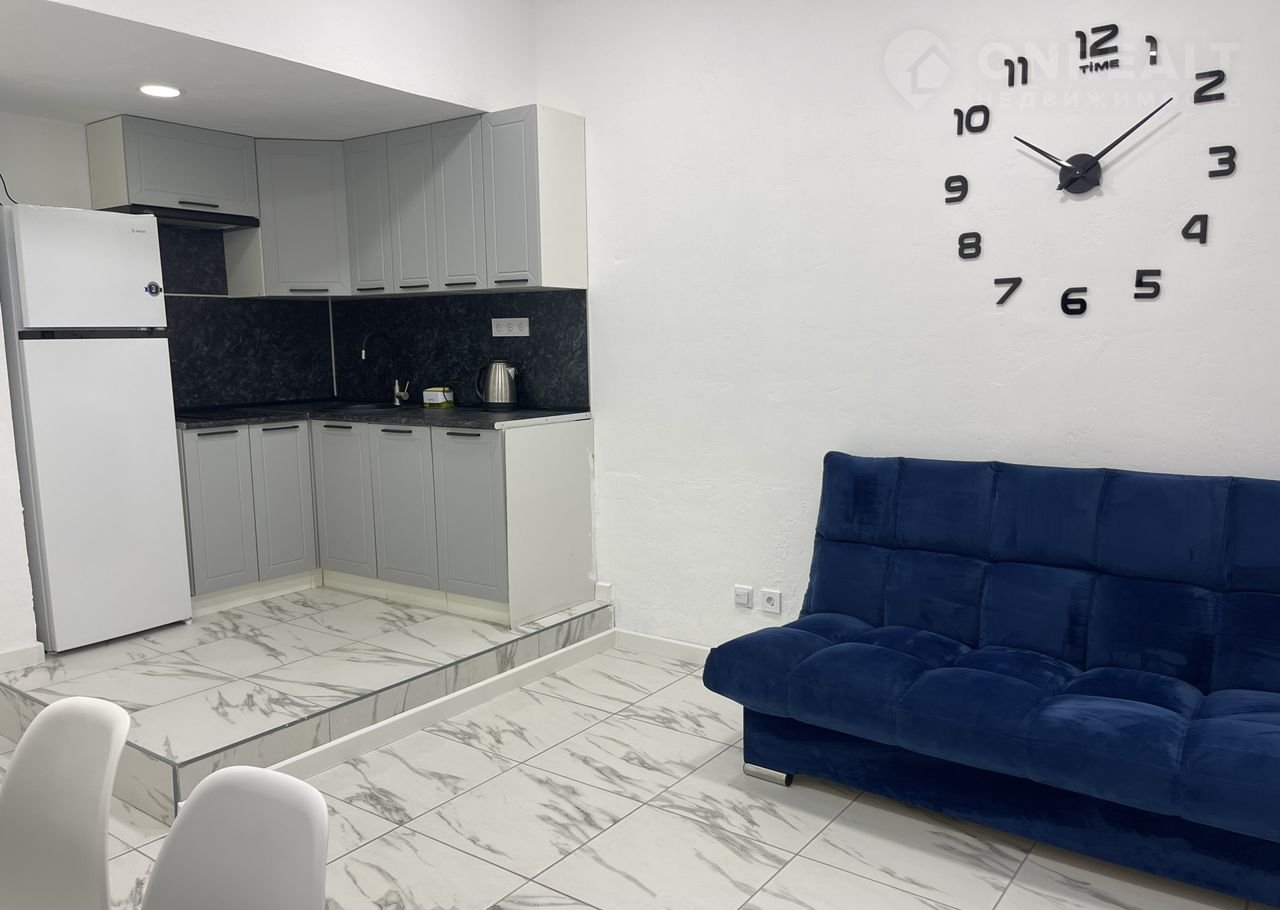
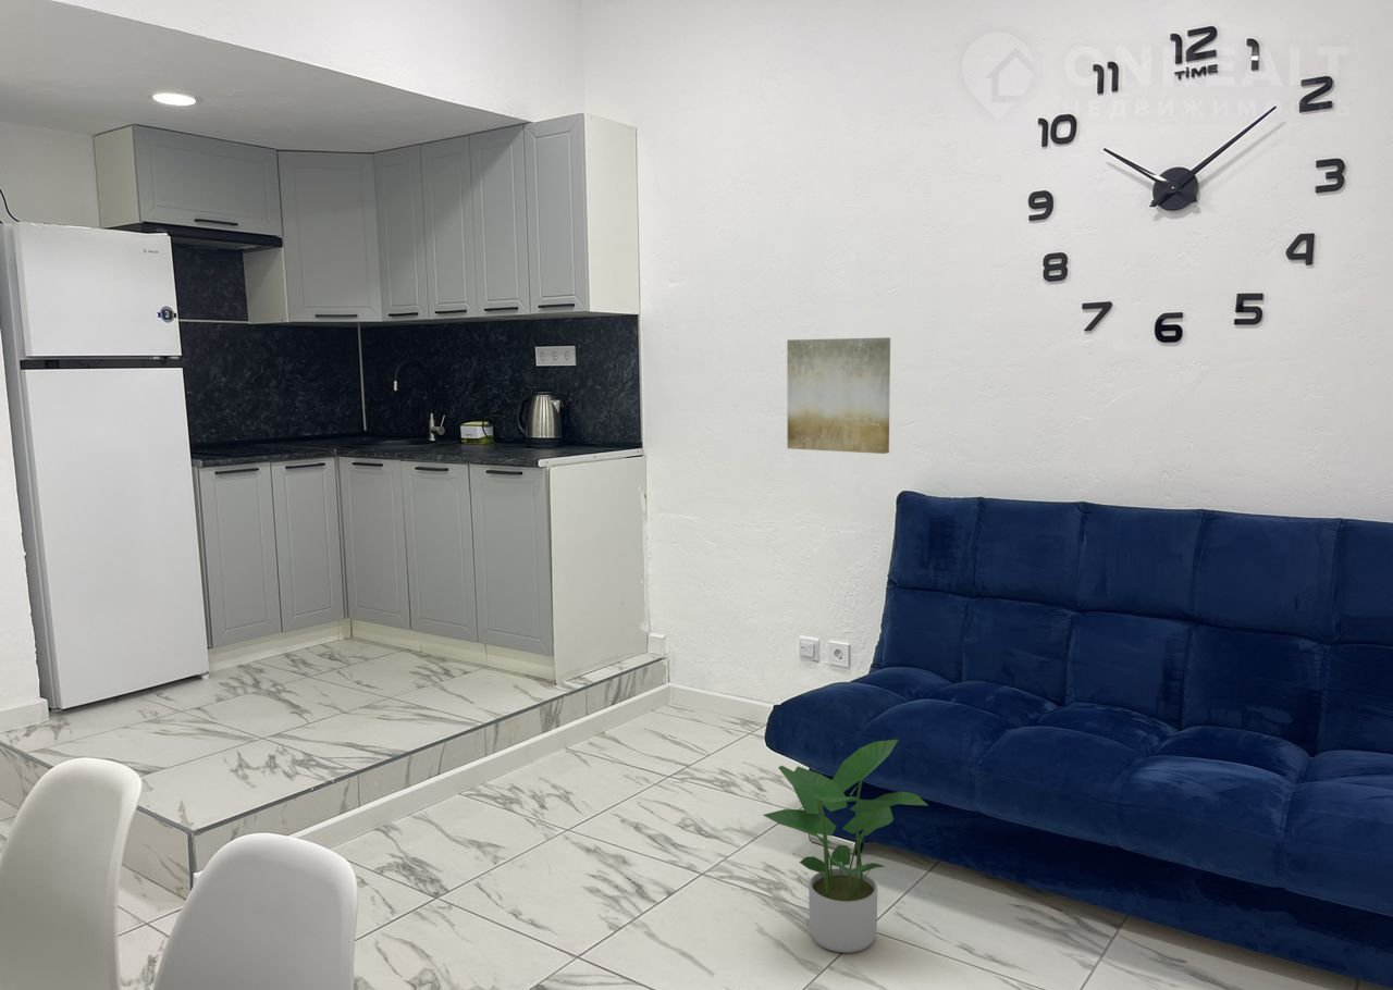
+ wall art (837, 395)
+ potted plant (829, 841)
